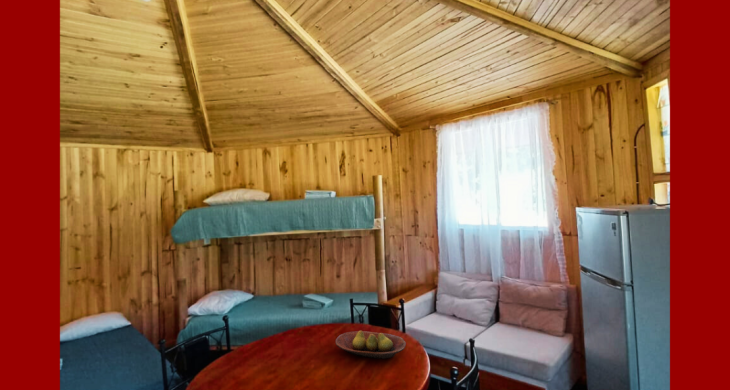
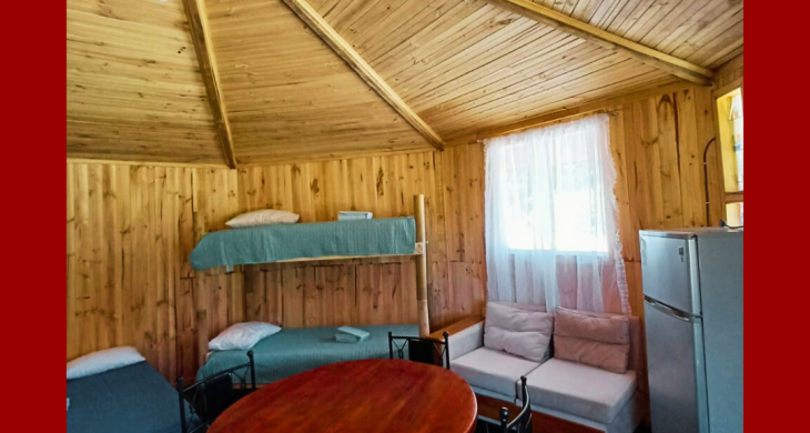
- fruit bowl (370, 342)
